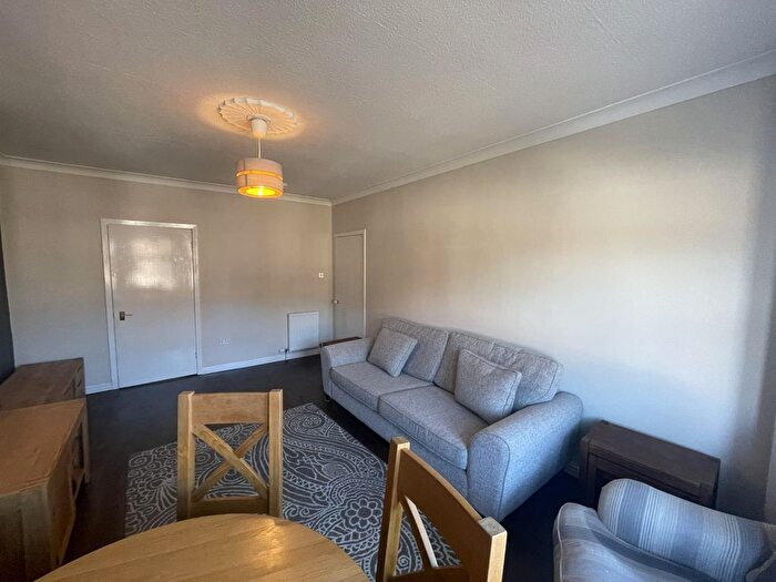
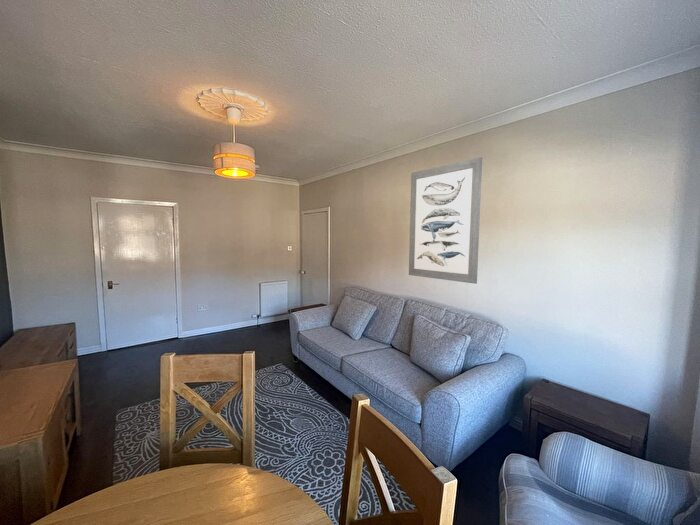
+ wall art (441, 223)
